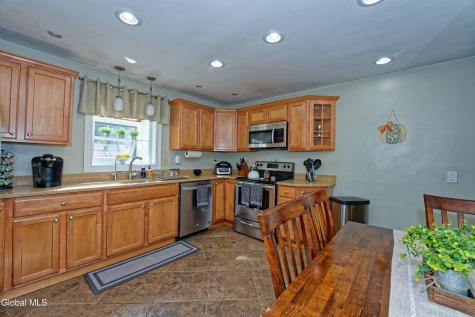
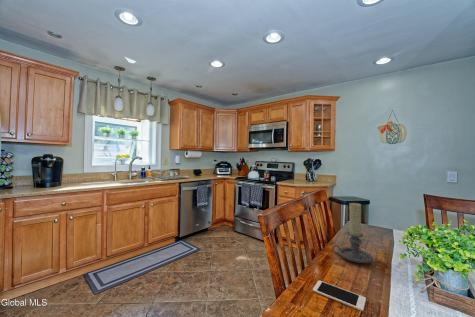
+ cell phone (338, 294)
+ candle holder (351, 229)
